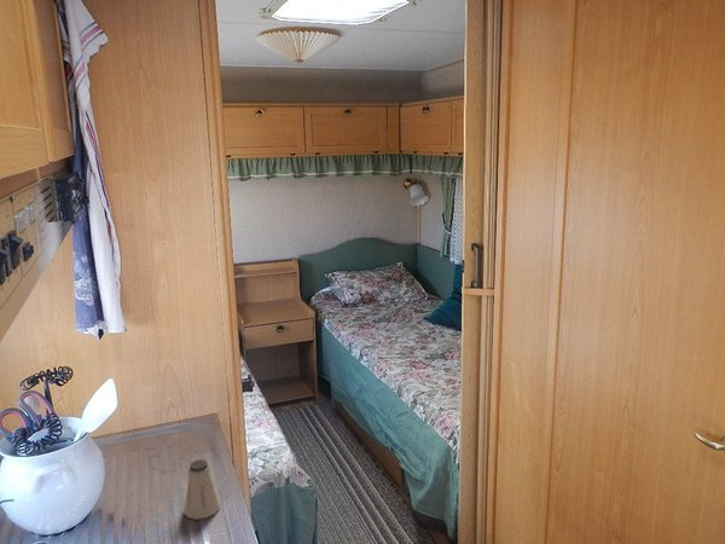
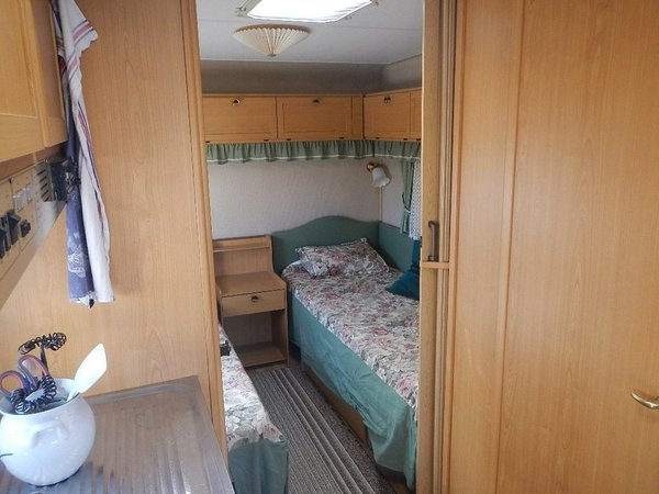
- saltshaker (199, 486)
